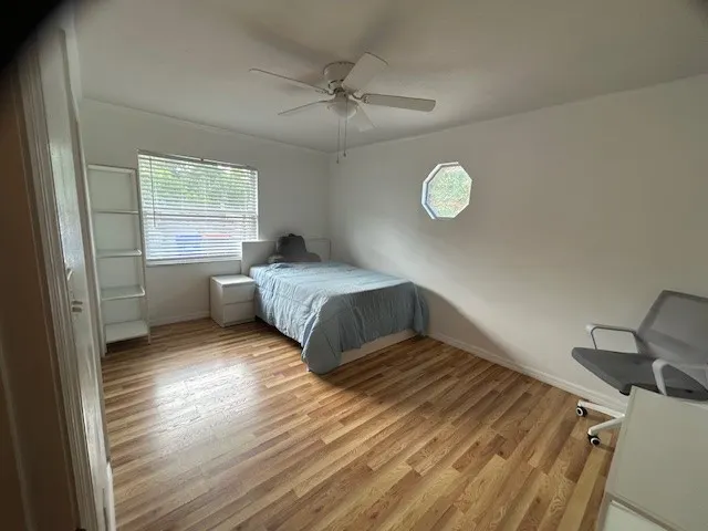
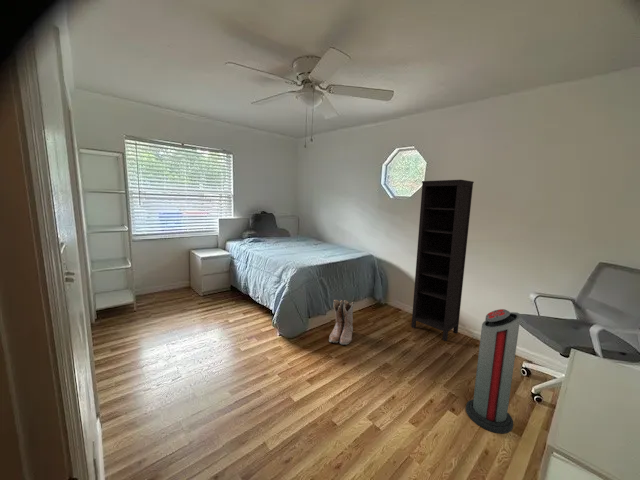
+ boots (342, 320)
+ bookcase (440, 258)
+ air purifier (495, 364)
